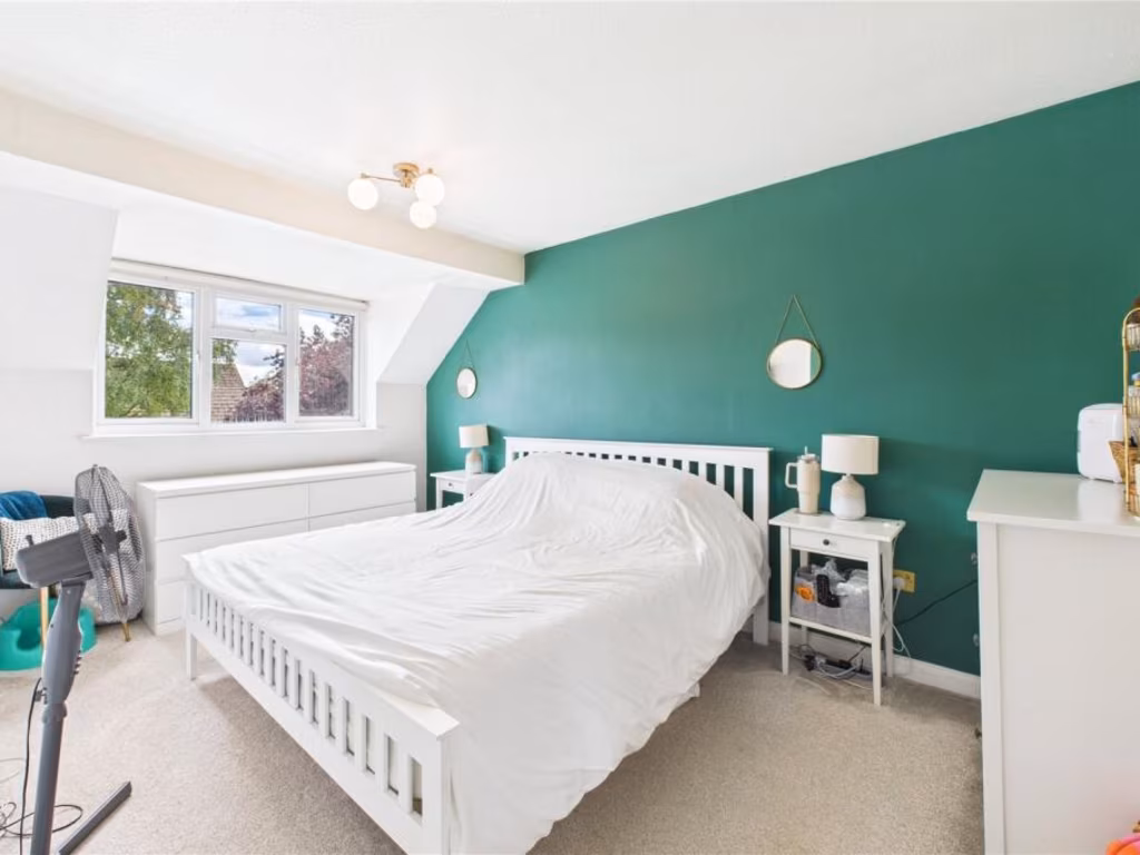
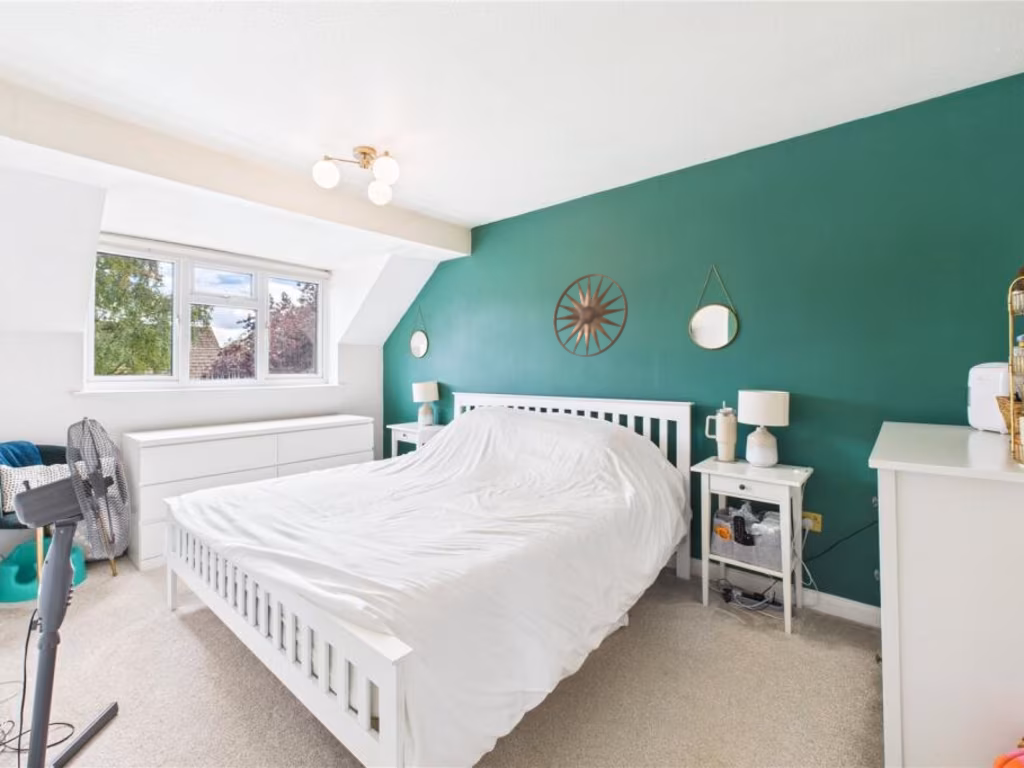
+ wall art (588, 315)
